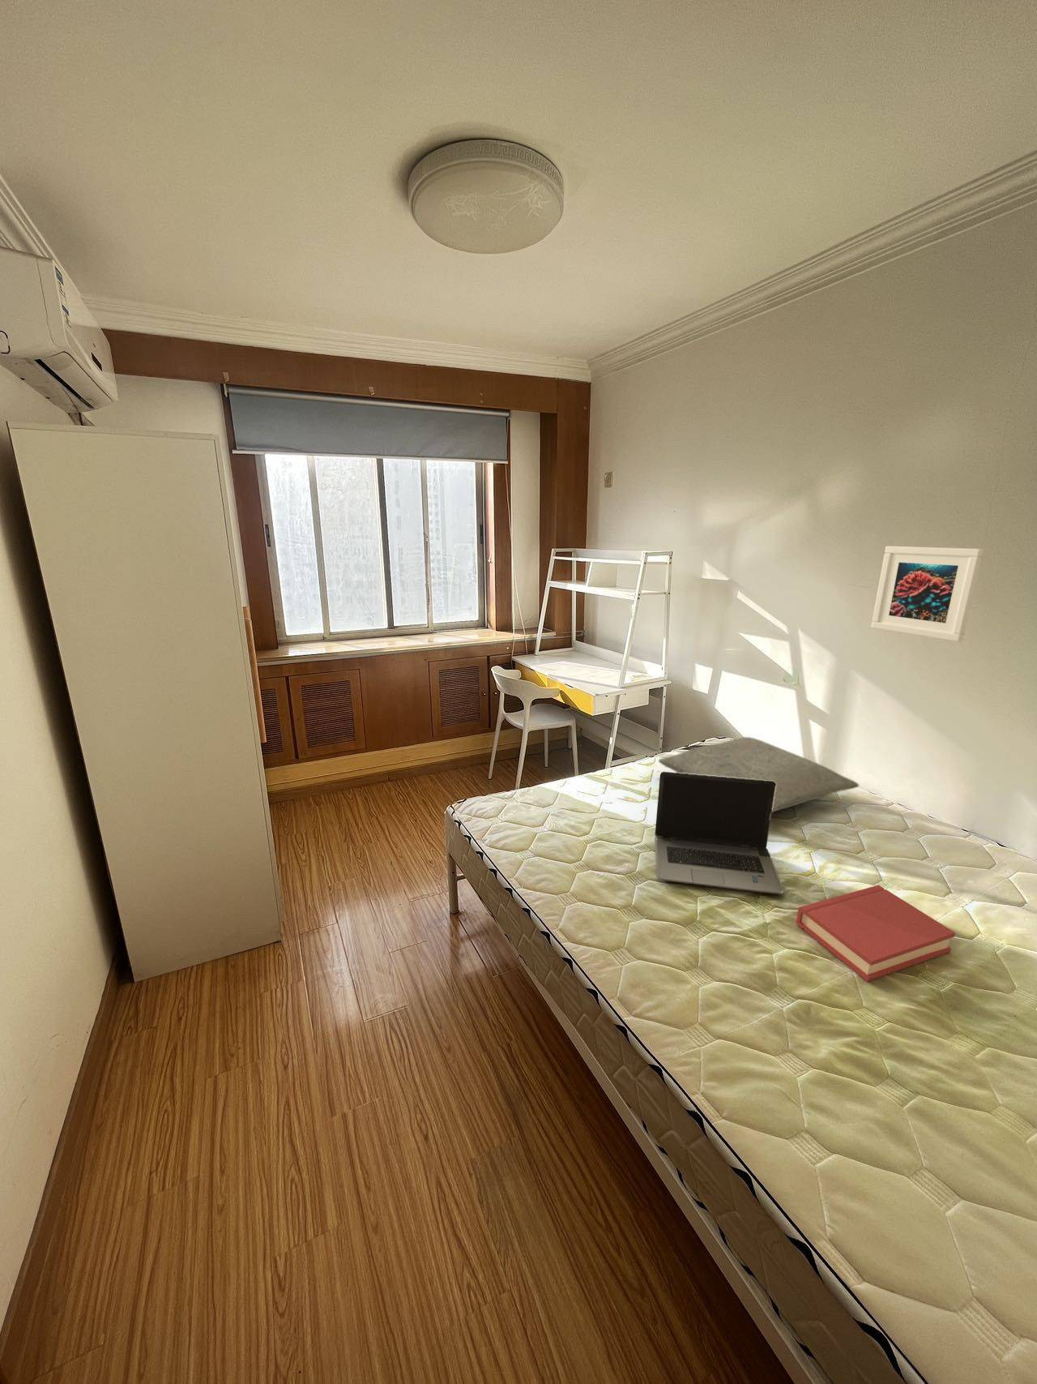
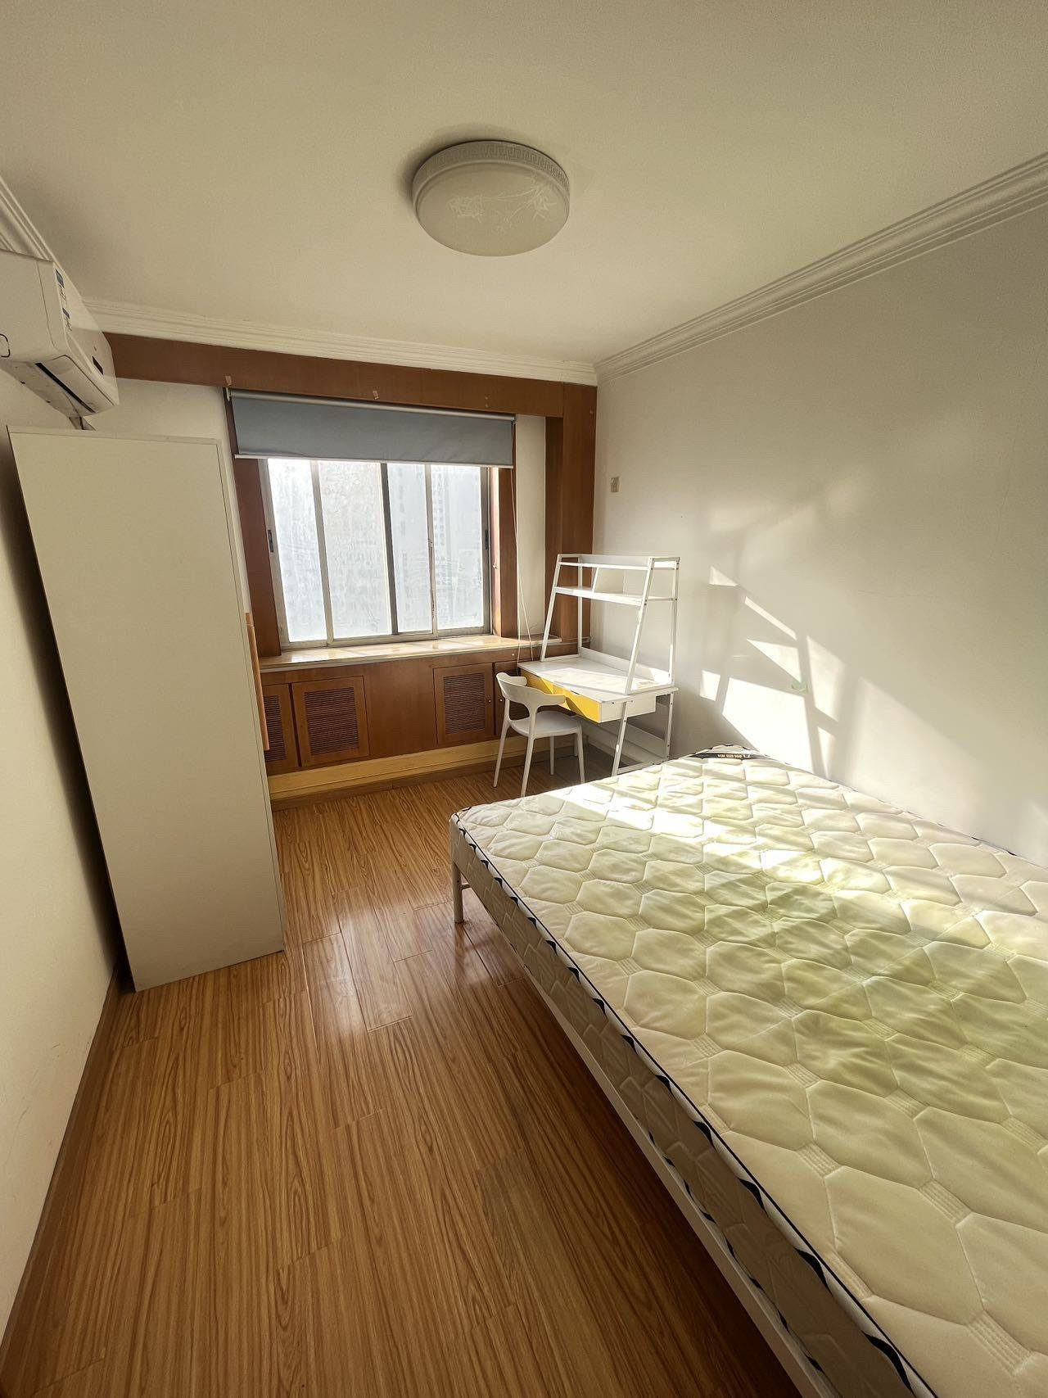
- laptop computer (718, 830)
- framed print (922, 591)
- hardback book (873, 927)
- pillow (754, 772)
